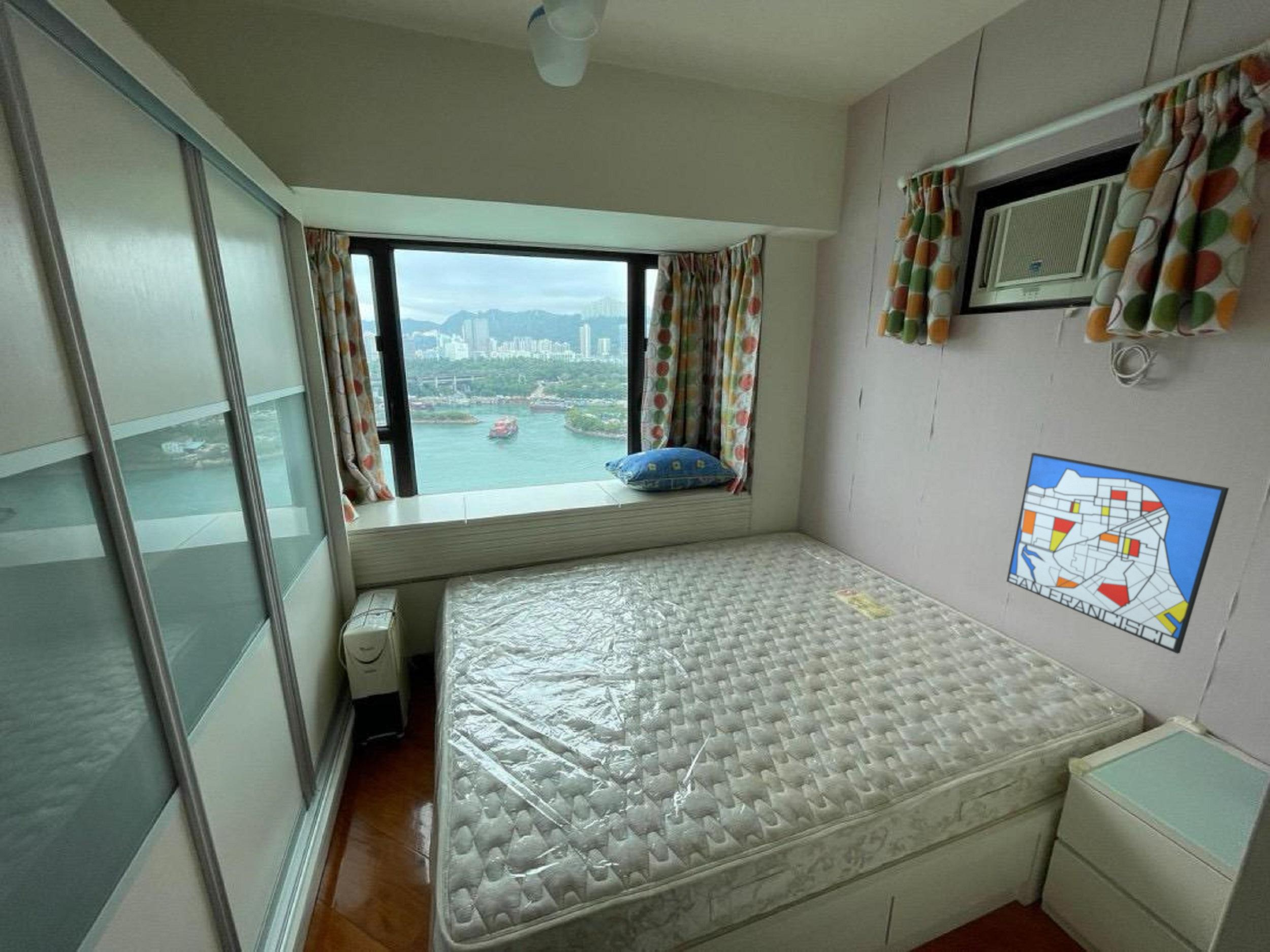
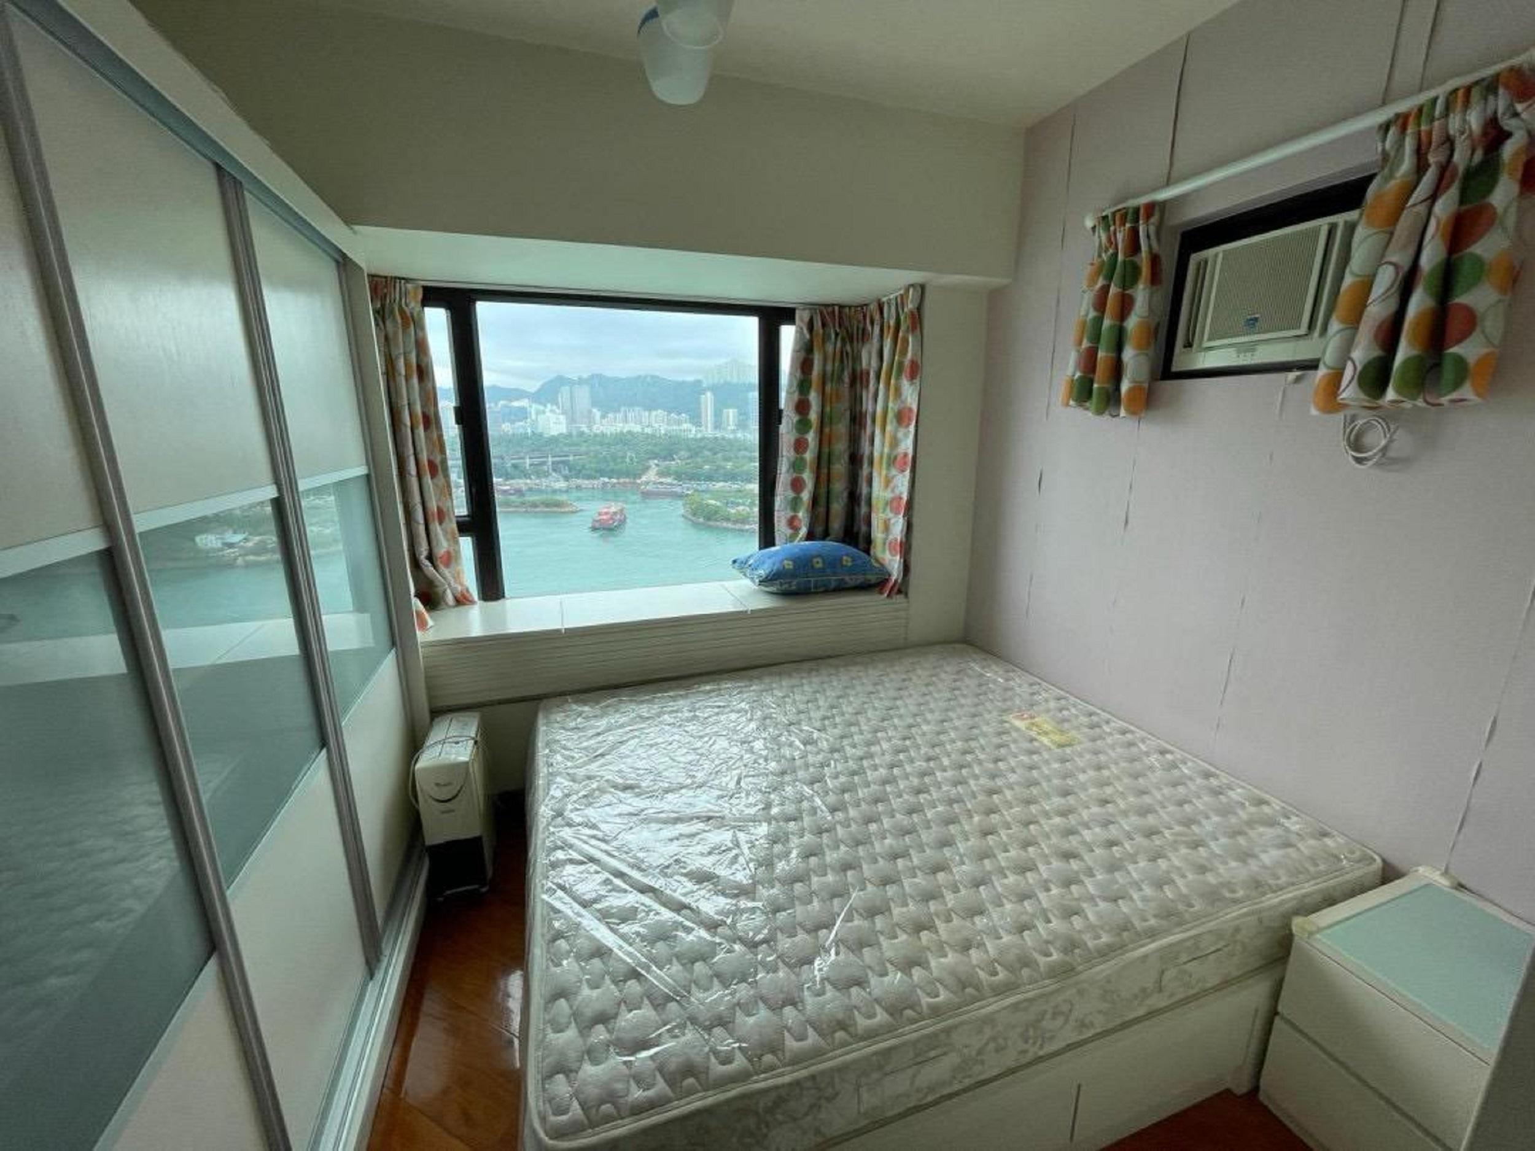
- wall art (1098, 543)
